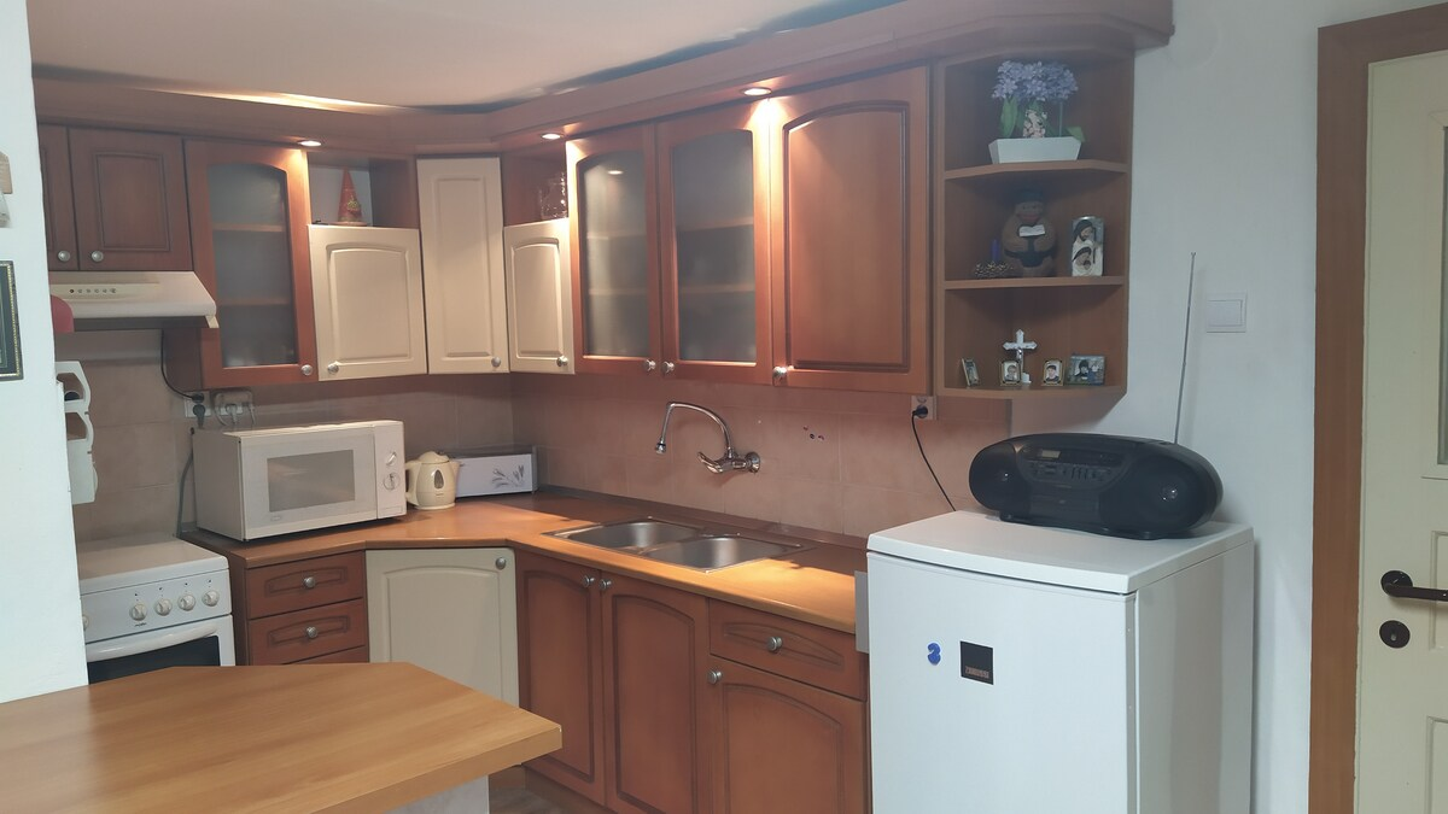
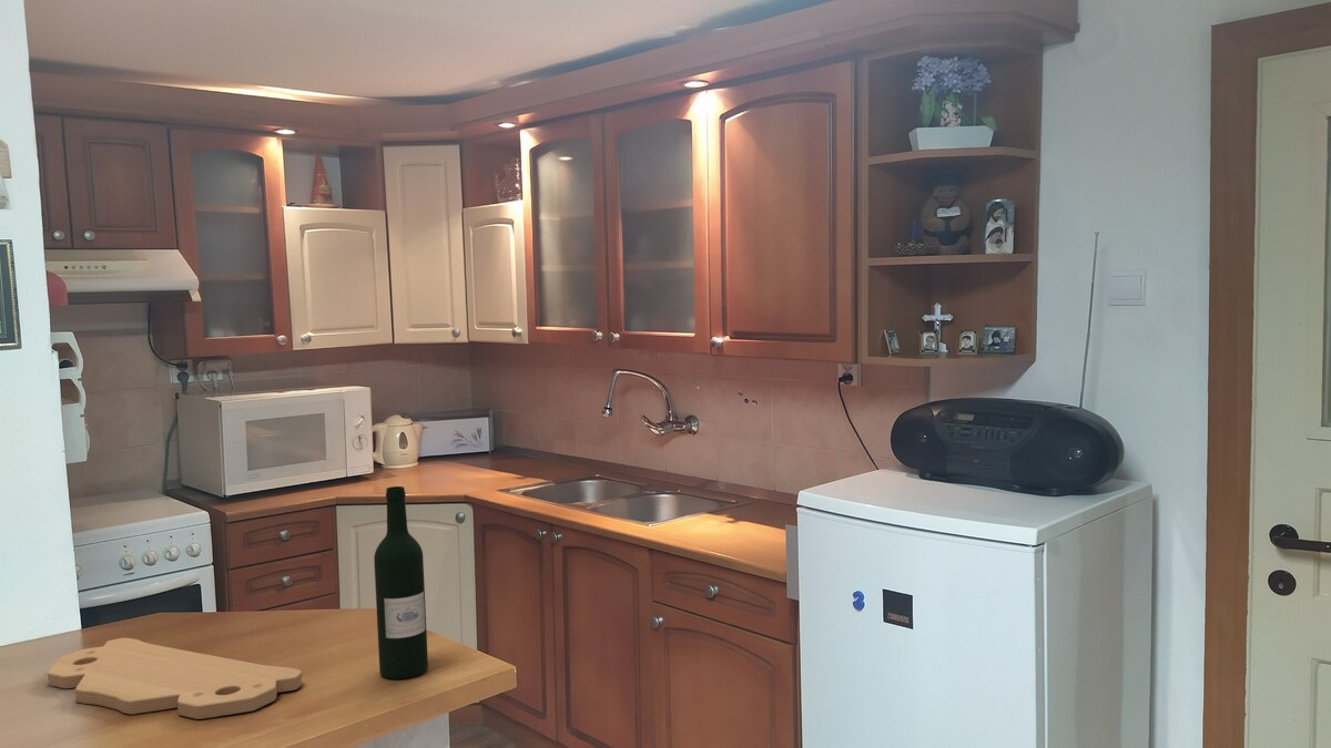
+ cutting board (159, 678)
+ wine bottle (399, 580)
